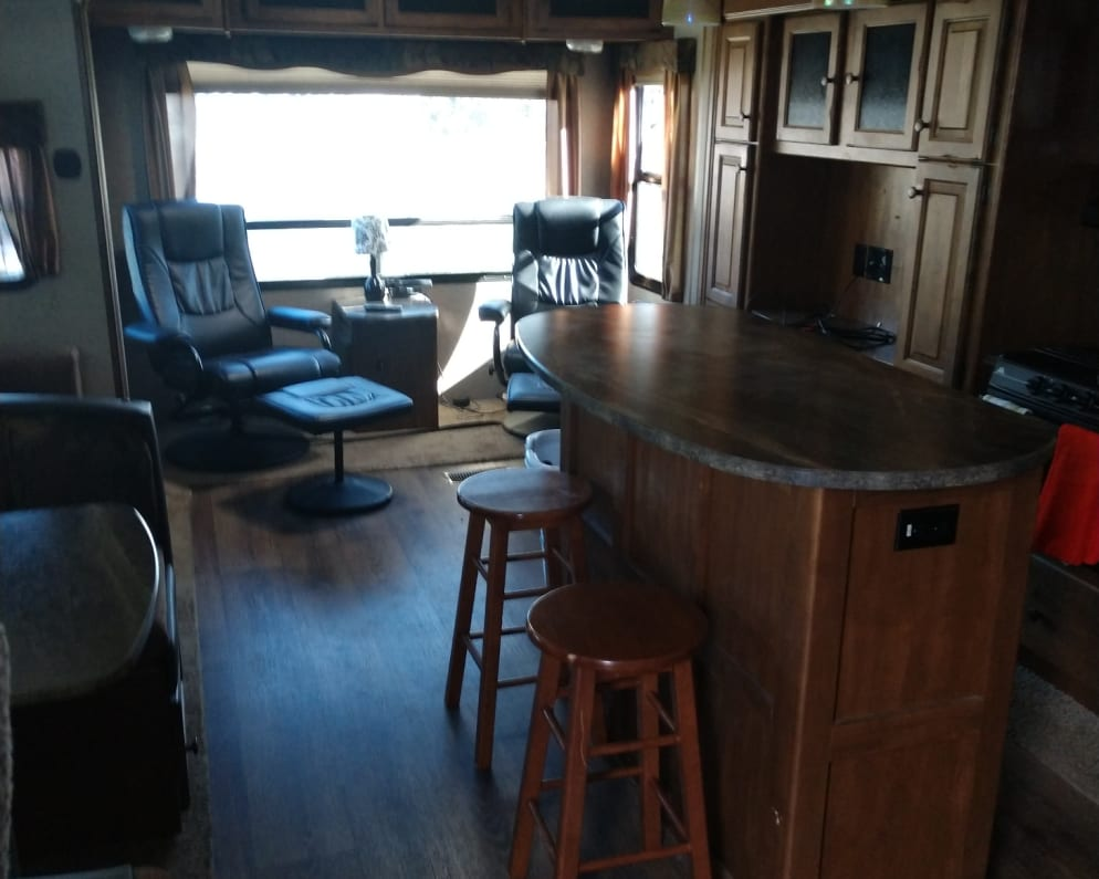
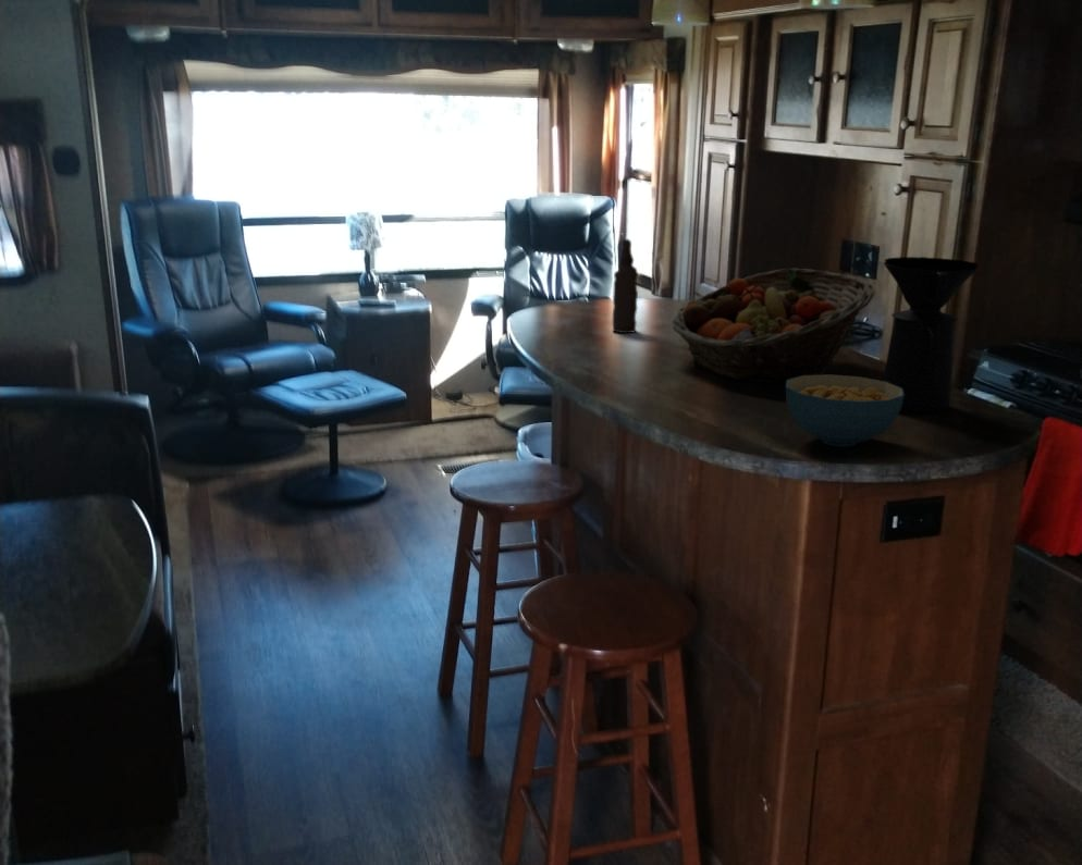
+ fruit basket (769, 321)
+ bottle (625, 285)
+ coffee maker (922, 335)
+ cereal bowl (840, 415)
